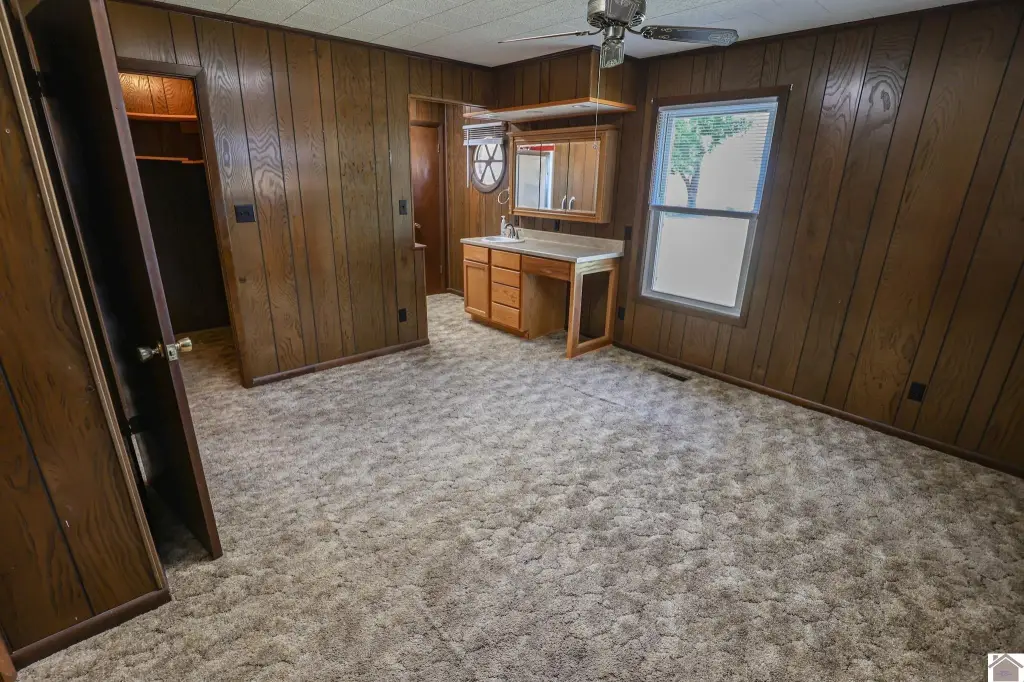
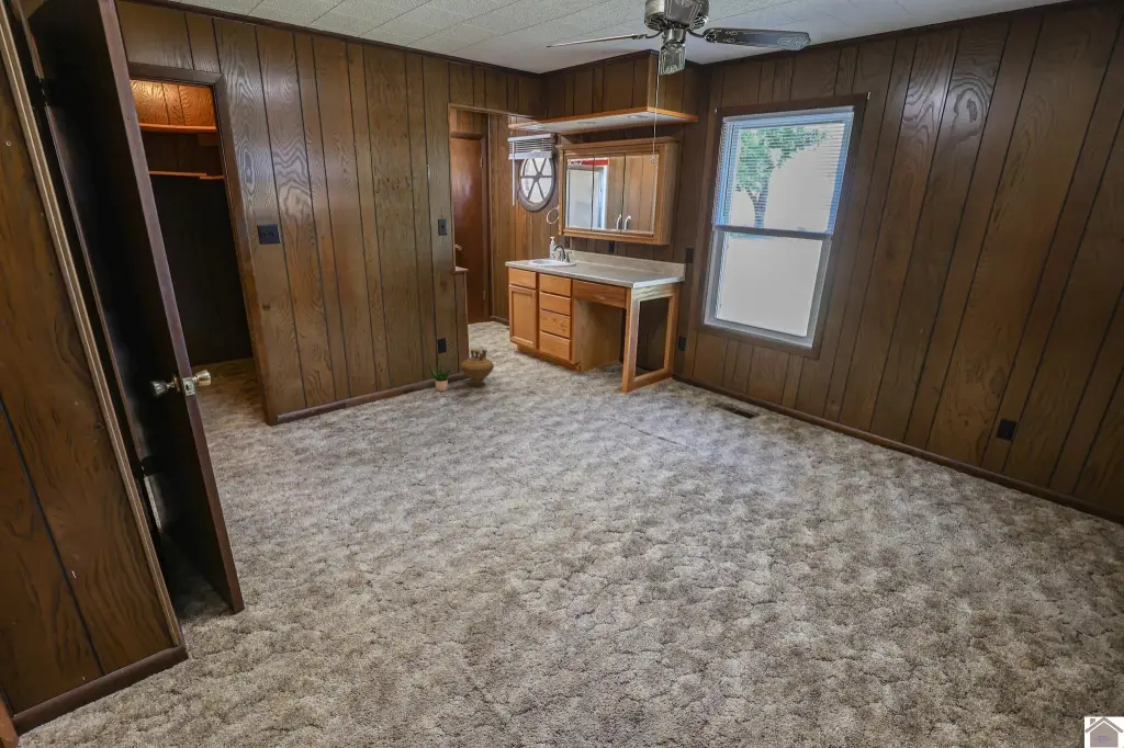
+ potted plant (440, 374)
+ ceramic jug (476, 367)
